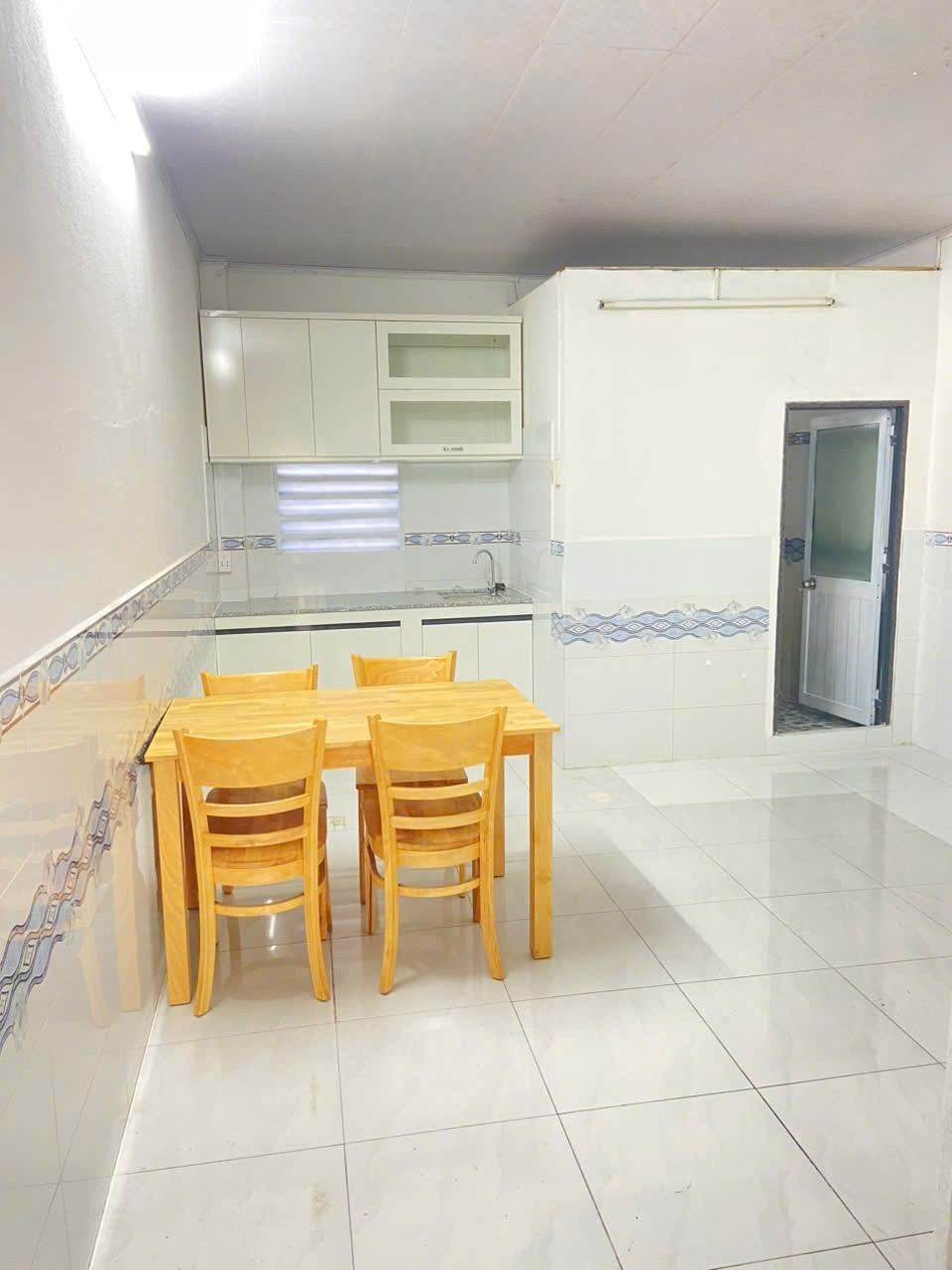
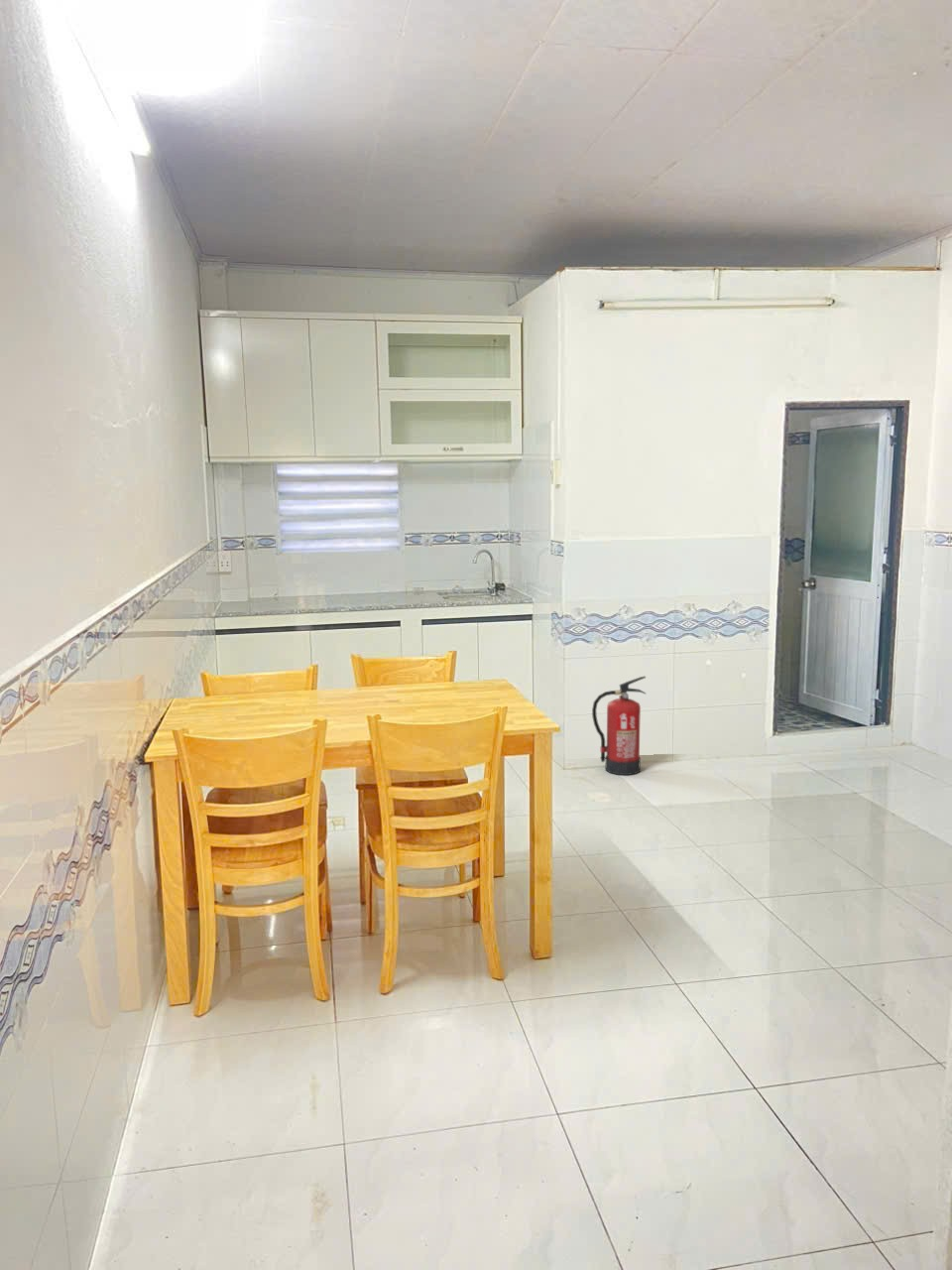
+ fire extinguisher (618, 723)
